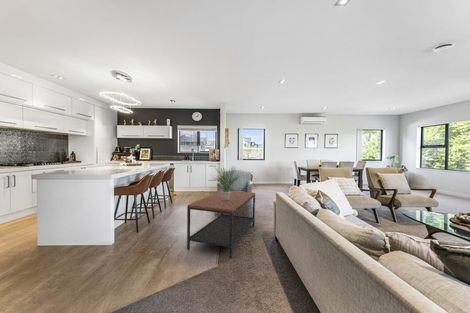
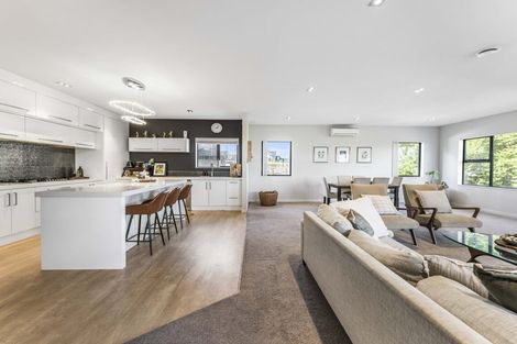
- coffee table (225, 217)
- potted plant (226, 182)
- armchair (235, 190)
